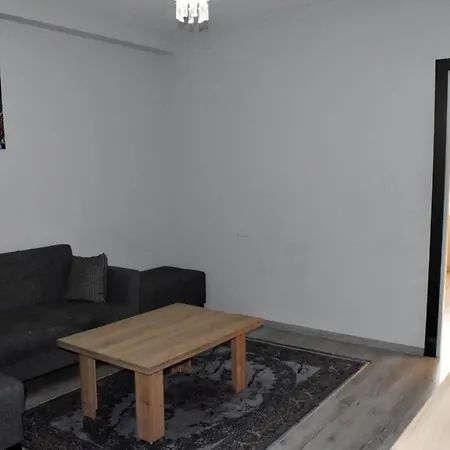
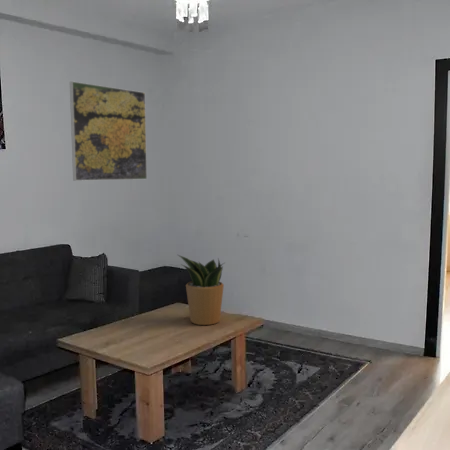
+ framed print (111, 134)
+ potted plant (203, 289)
